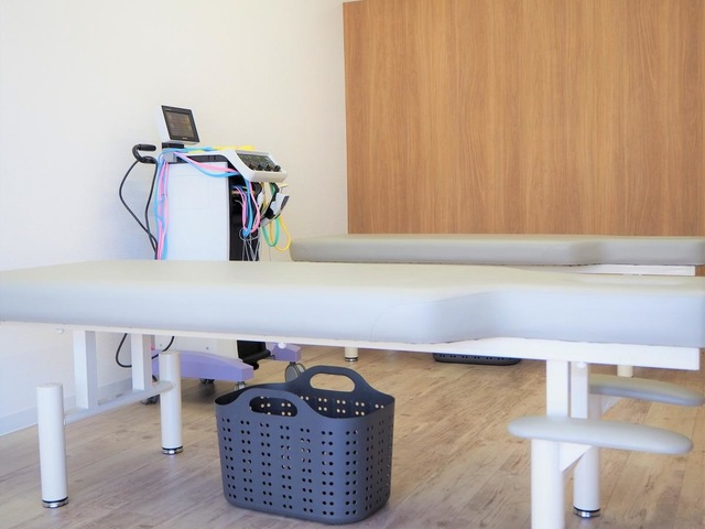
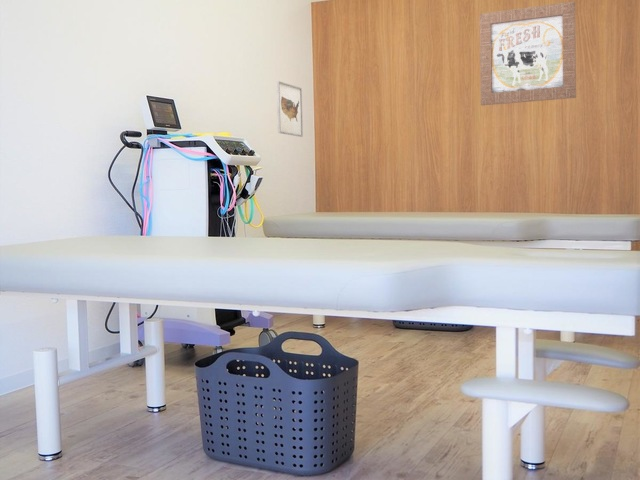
+ wall art (526, 55)
+ wall art (290, 109)
